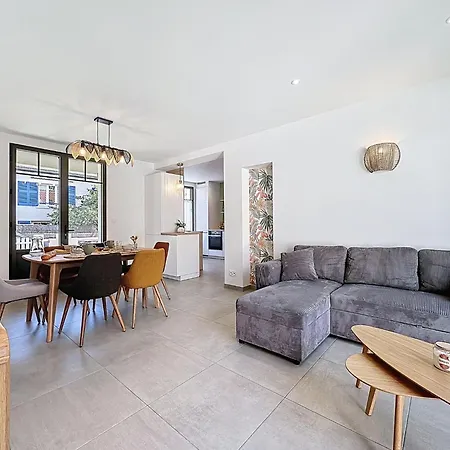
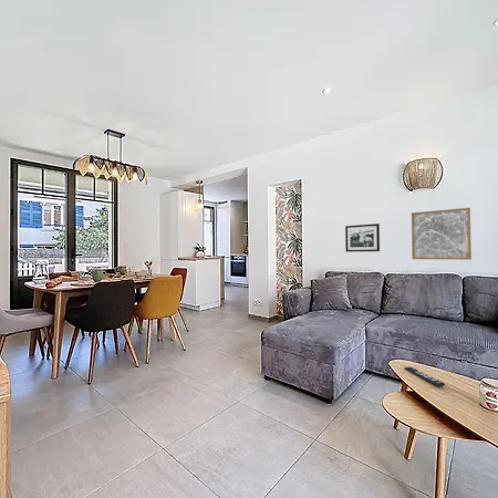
+ wall art (439, 235)
+ picture frame (362, 238)
+ remote control (423, 375)
